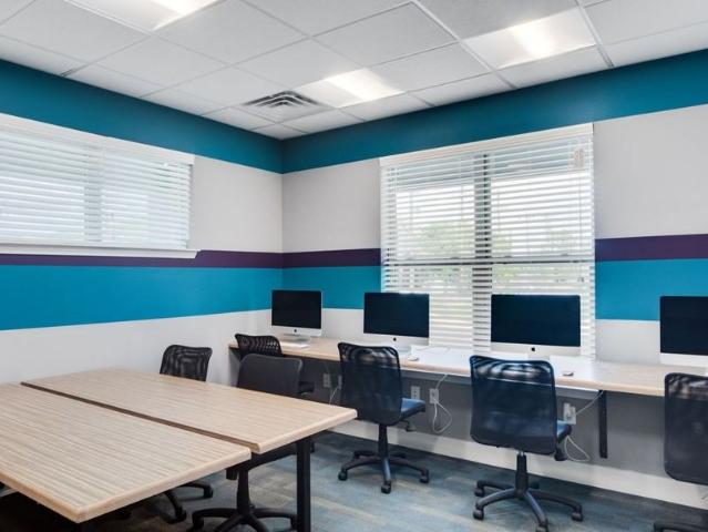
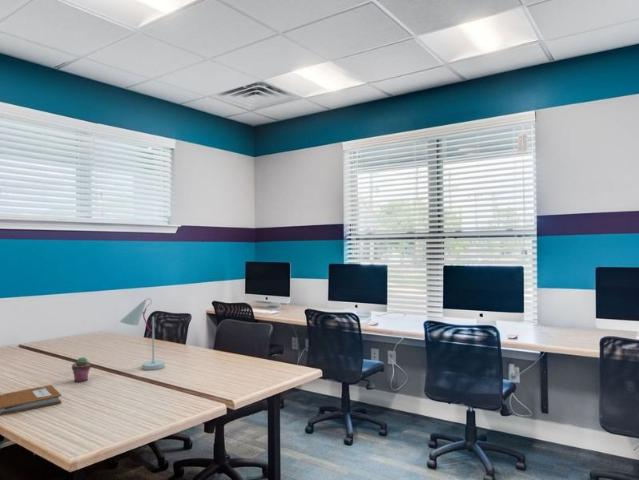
+ desk lamp (148, 329)
+ potted succulent (81, 368)
+ notebook (27, 398)
